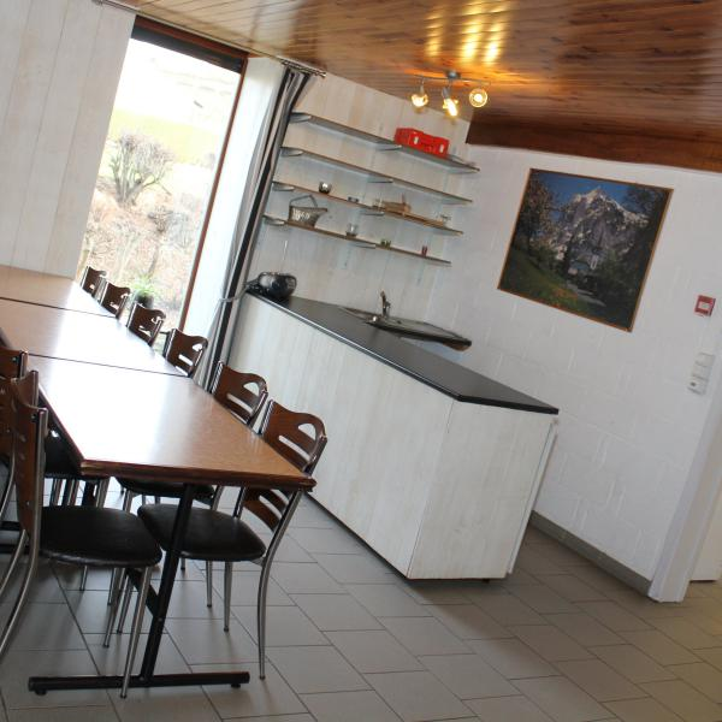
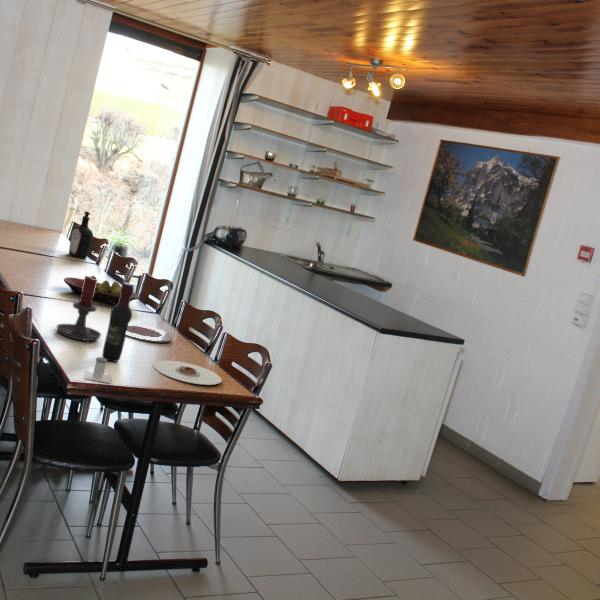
+ salt shaker (99, 368)
+ wine bottle (119, 321)
+ fruit bowl (102, 288)
+ plate (188, 370)
+ plate (141, 331)
+ bottle (82, 233)
+ candle holder (86, 307)
